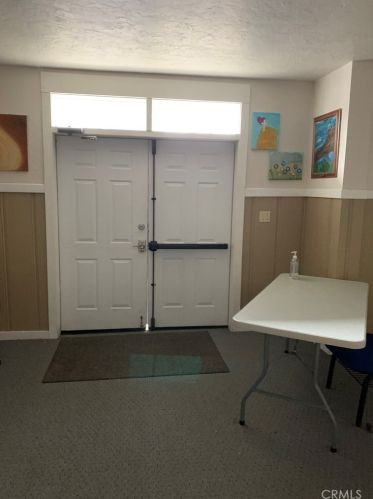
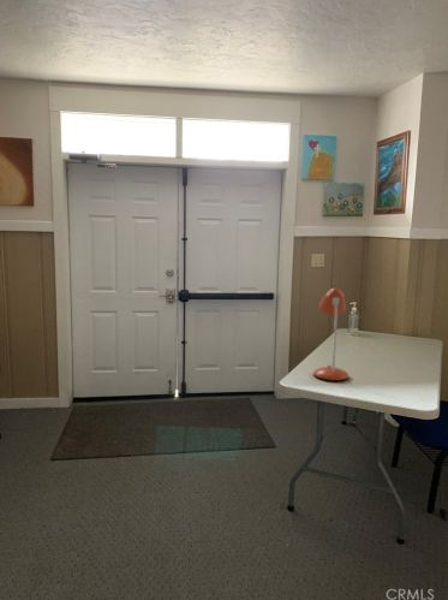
+ desk lamp (334, 331)
